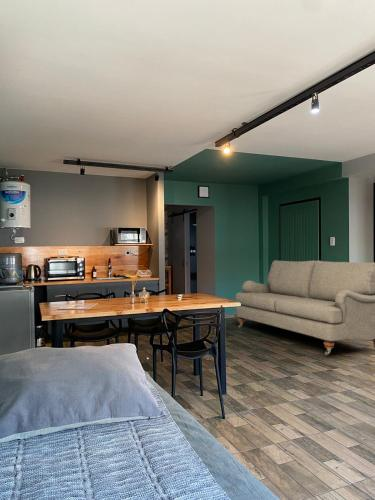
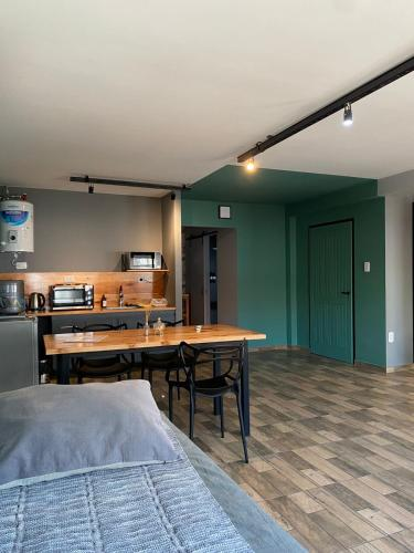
- sofa (303, 298)
